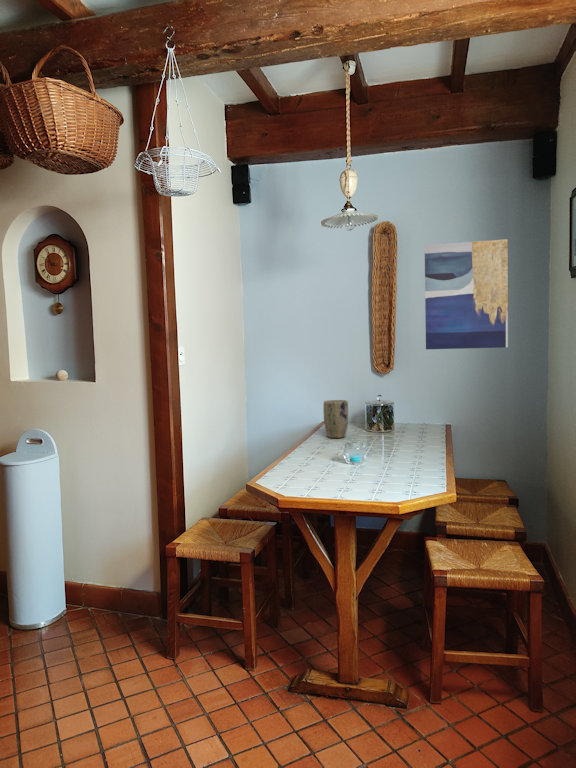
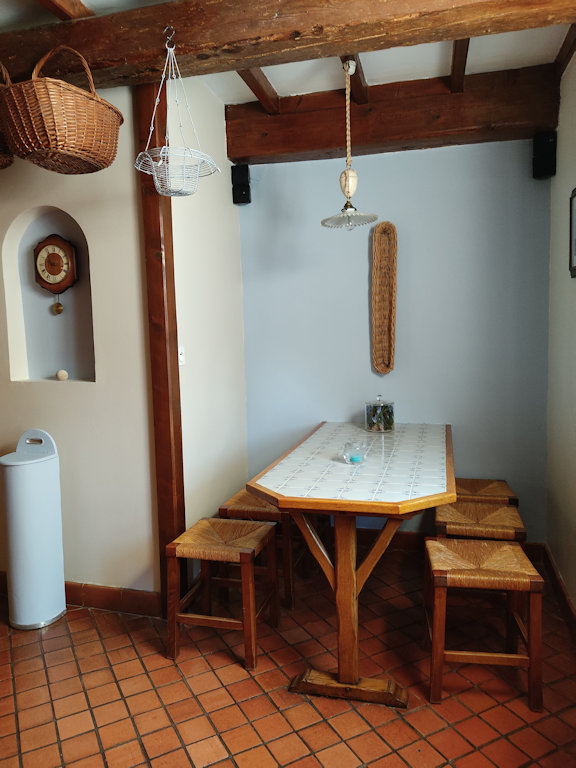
- plant pot (336, 418)
- wall art (465, 295)
